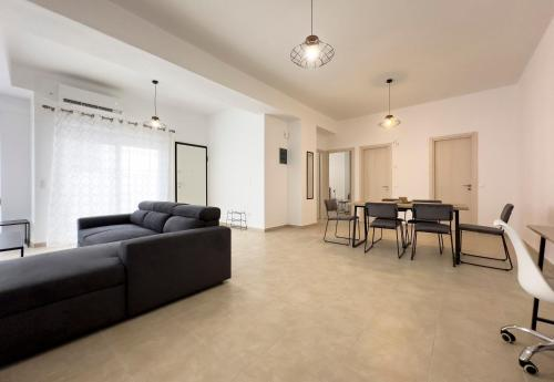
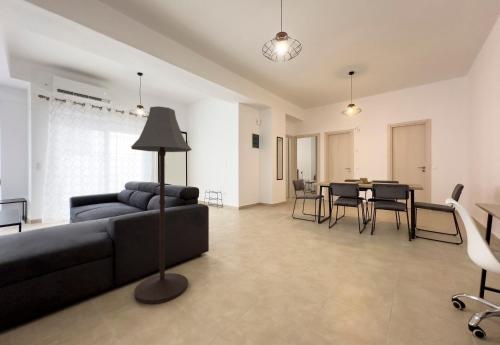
+ floor lamp (162, 199)
